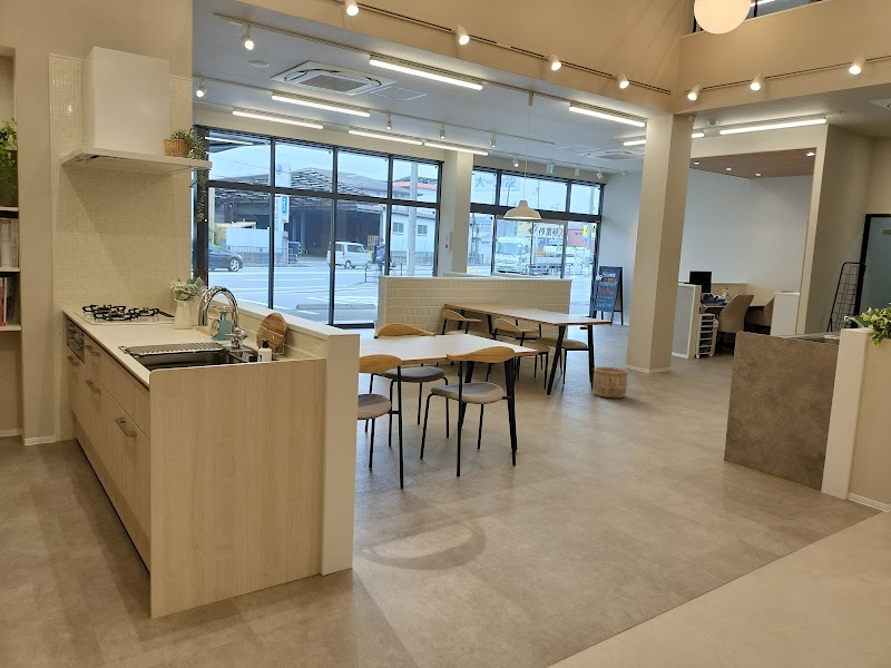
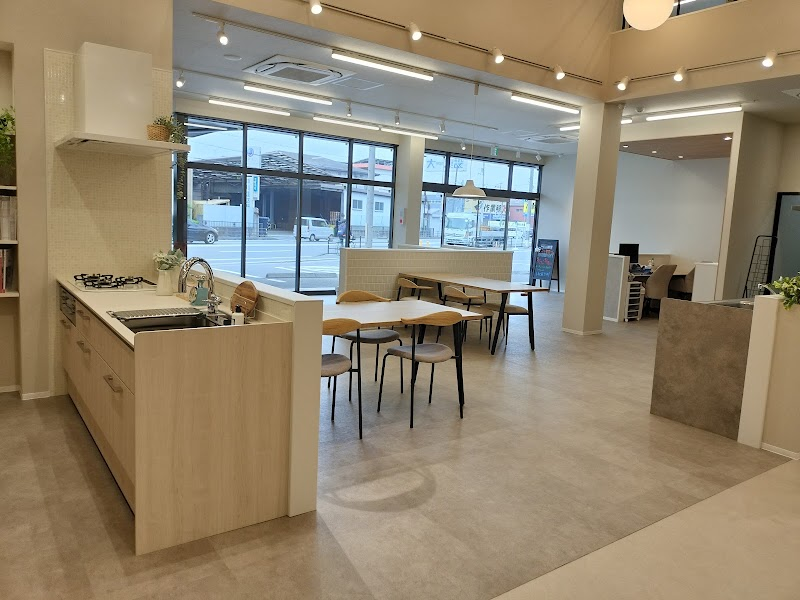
- wooden bucket (609, 382)
